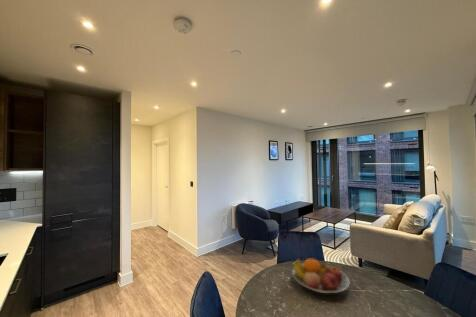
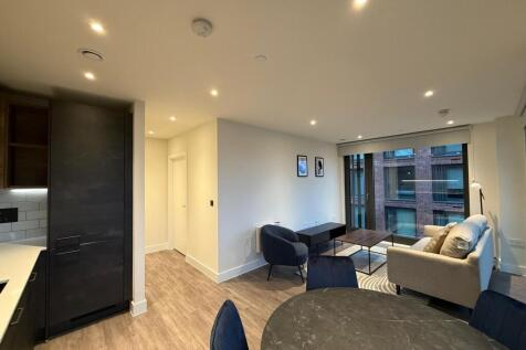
- fruit bowl (319, 273)
